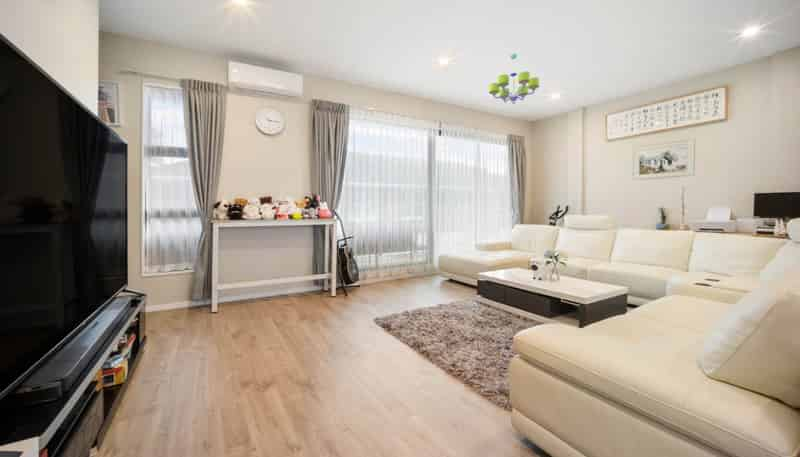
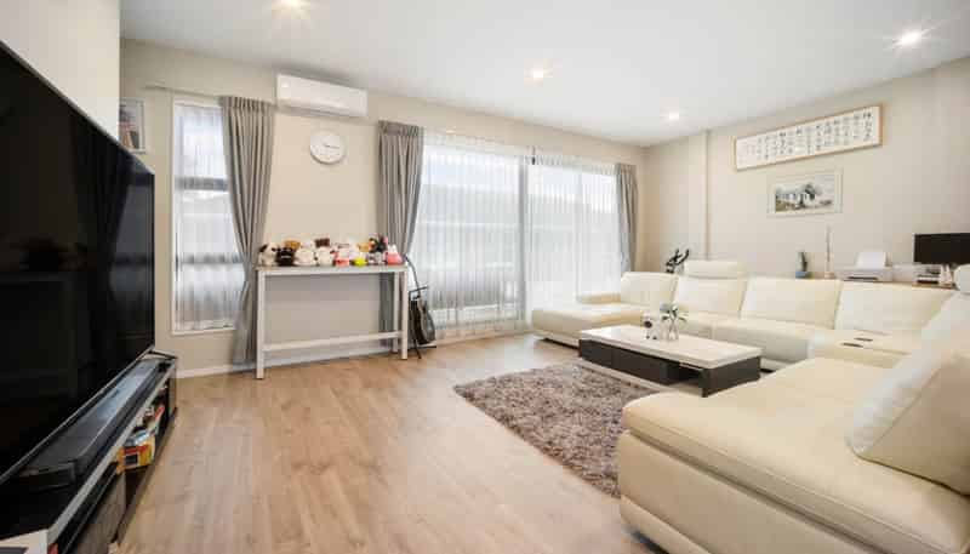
- chandelier (513, 79)
